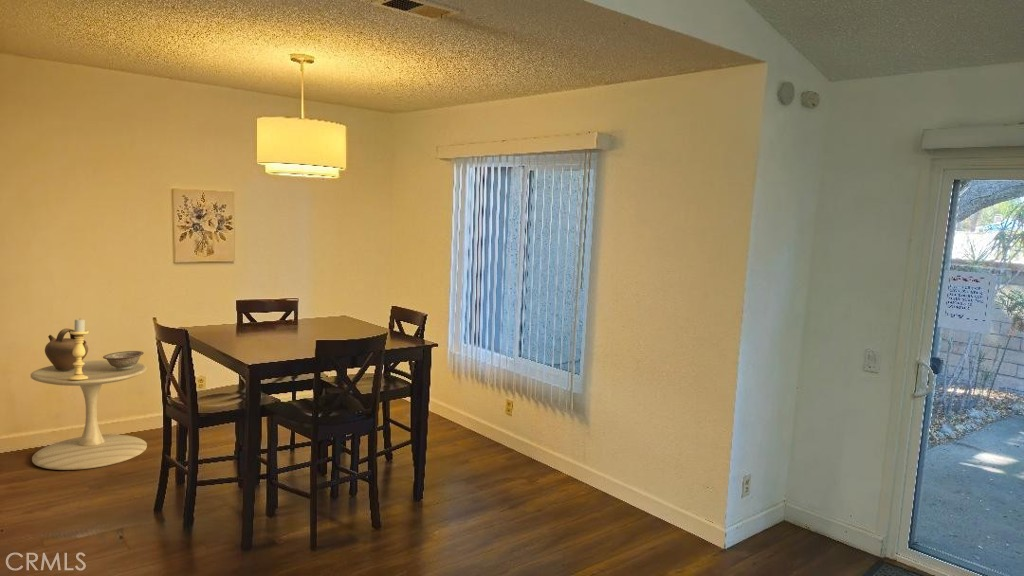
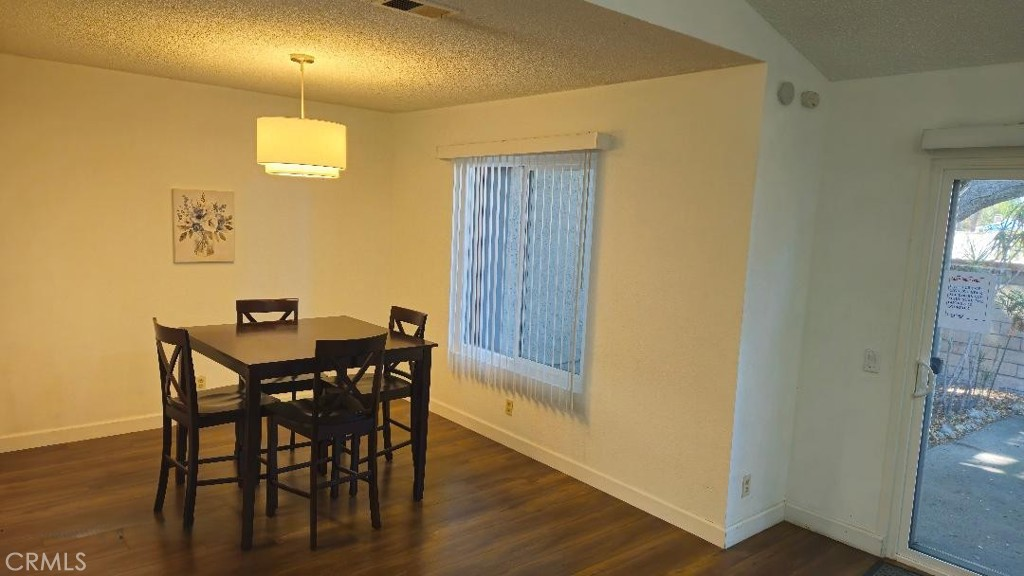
- candle holder (78, 349)
- side table (91, 411)
- decorative bowl (124, 361)
- jug (63, 347)
